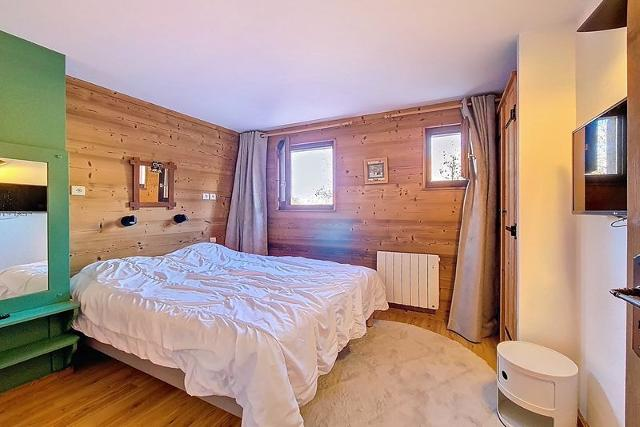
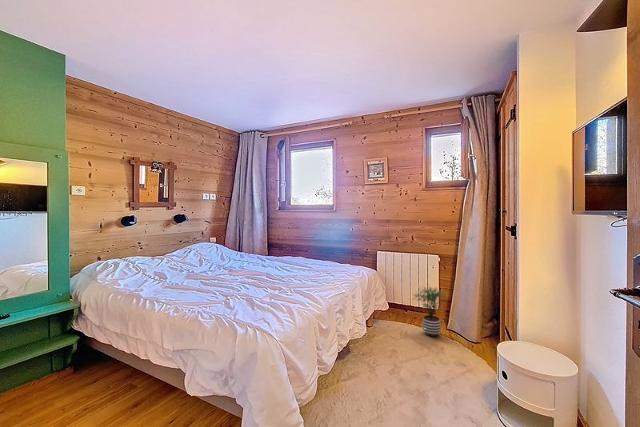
+ potted plant (430, 310)
